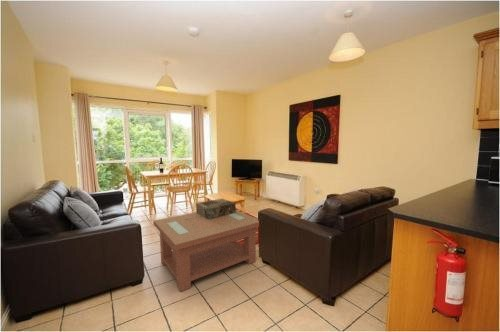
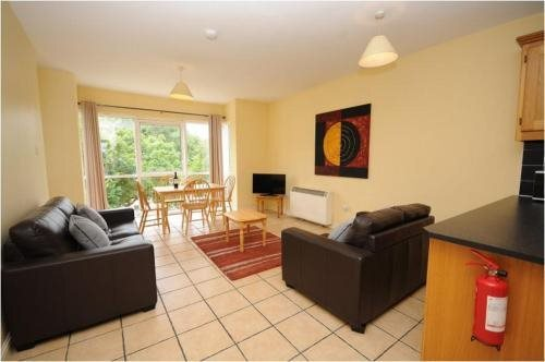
- decorative box (215, 208)
- coffee table (207, 241)
